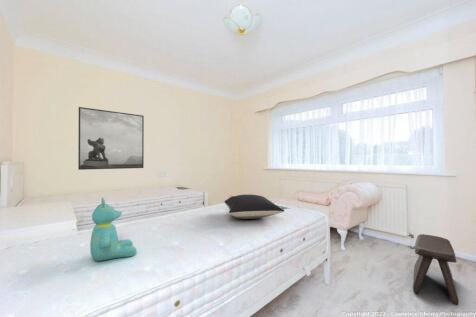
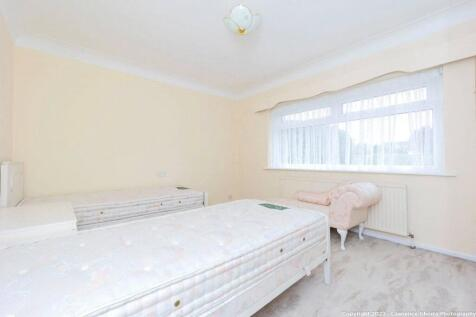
- teddy bear (113, 226)
- pillow (251, 205)
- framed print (113, 140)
- stool (430, 263)
